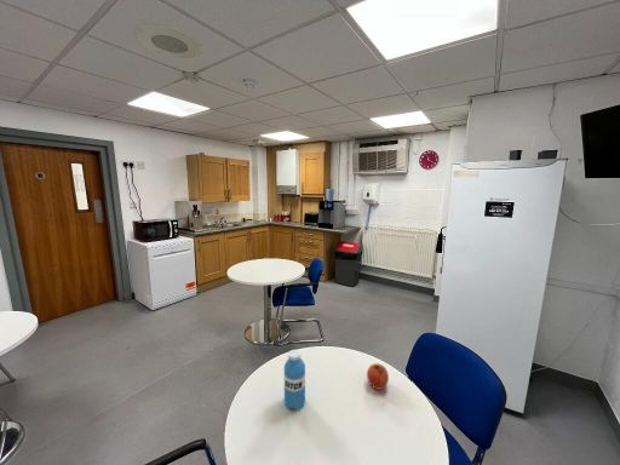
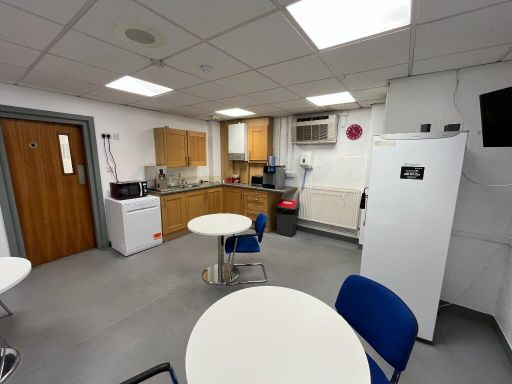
- fruit (377, 374)
- water bottle (294, 378)
